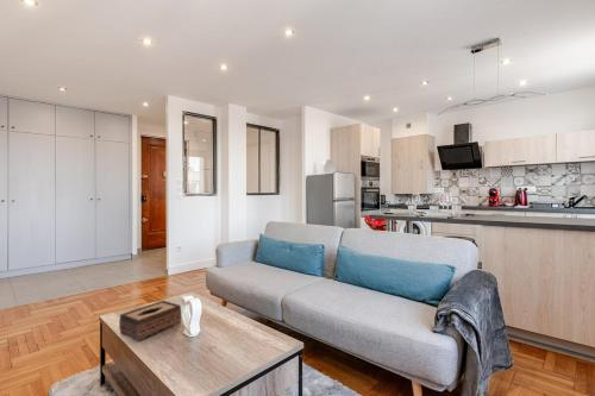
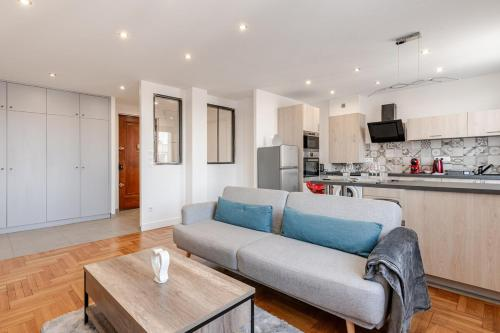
- tissue box (151, 319)
